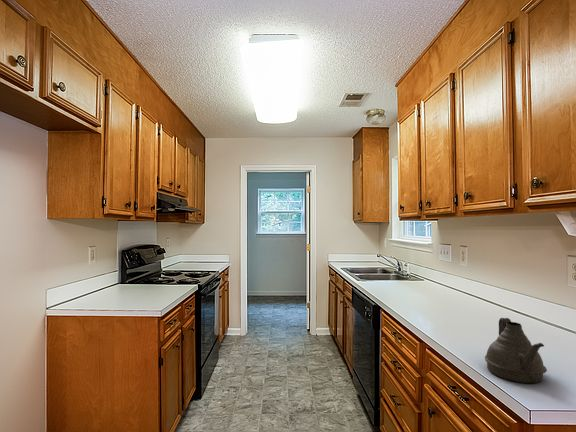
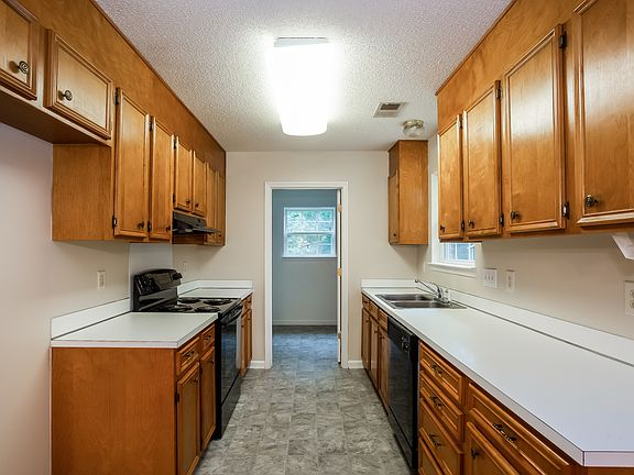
- teapot (517, 351)
